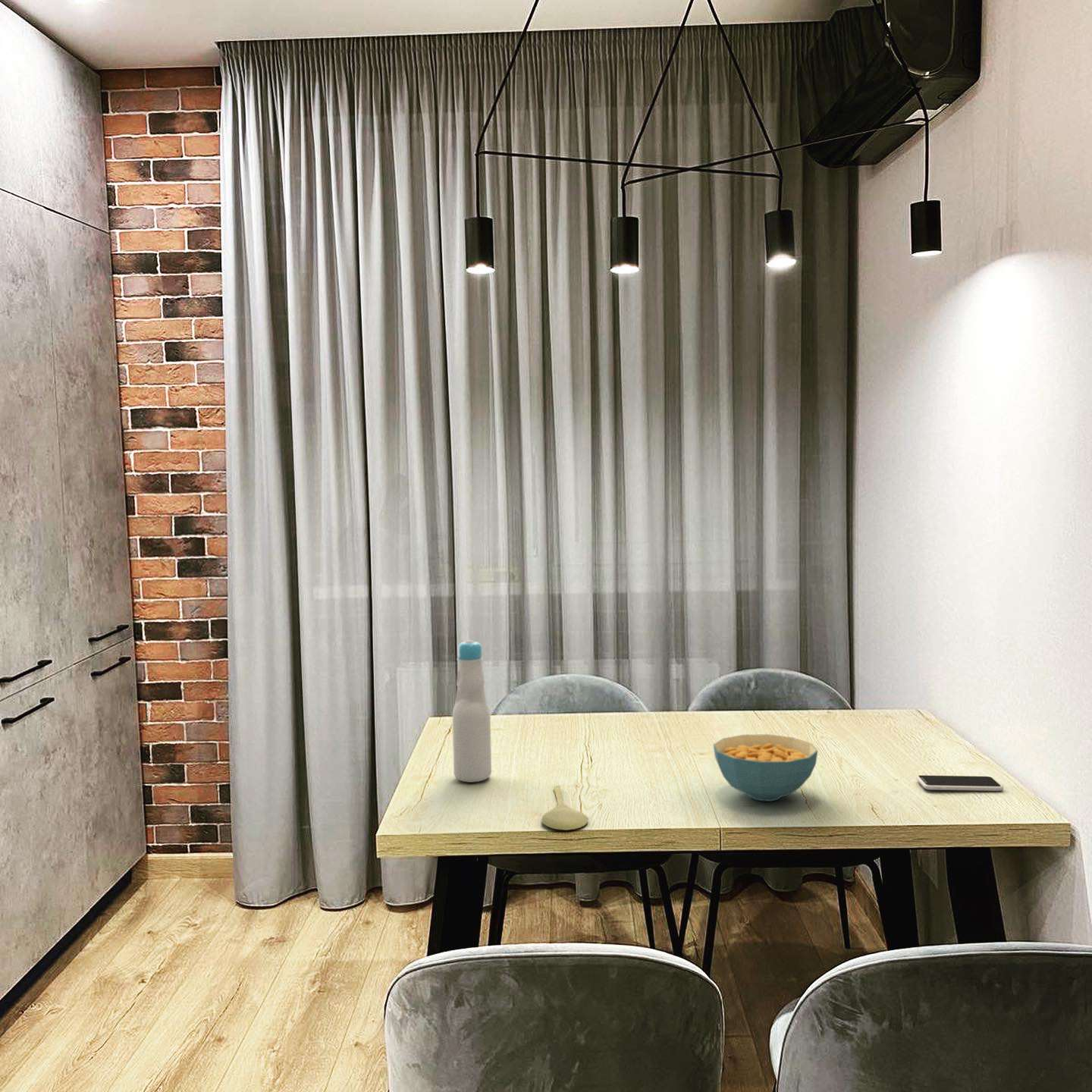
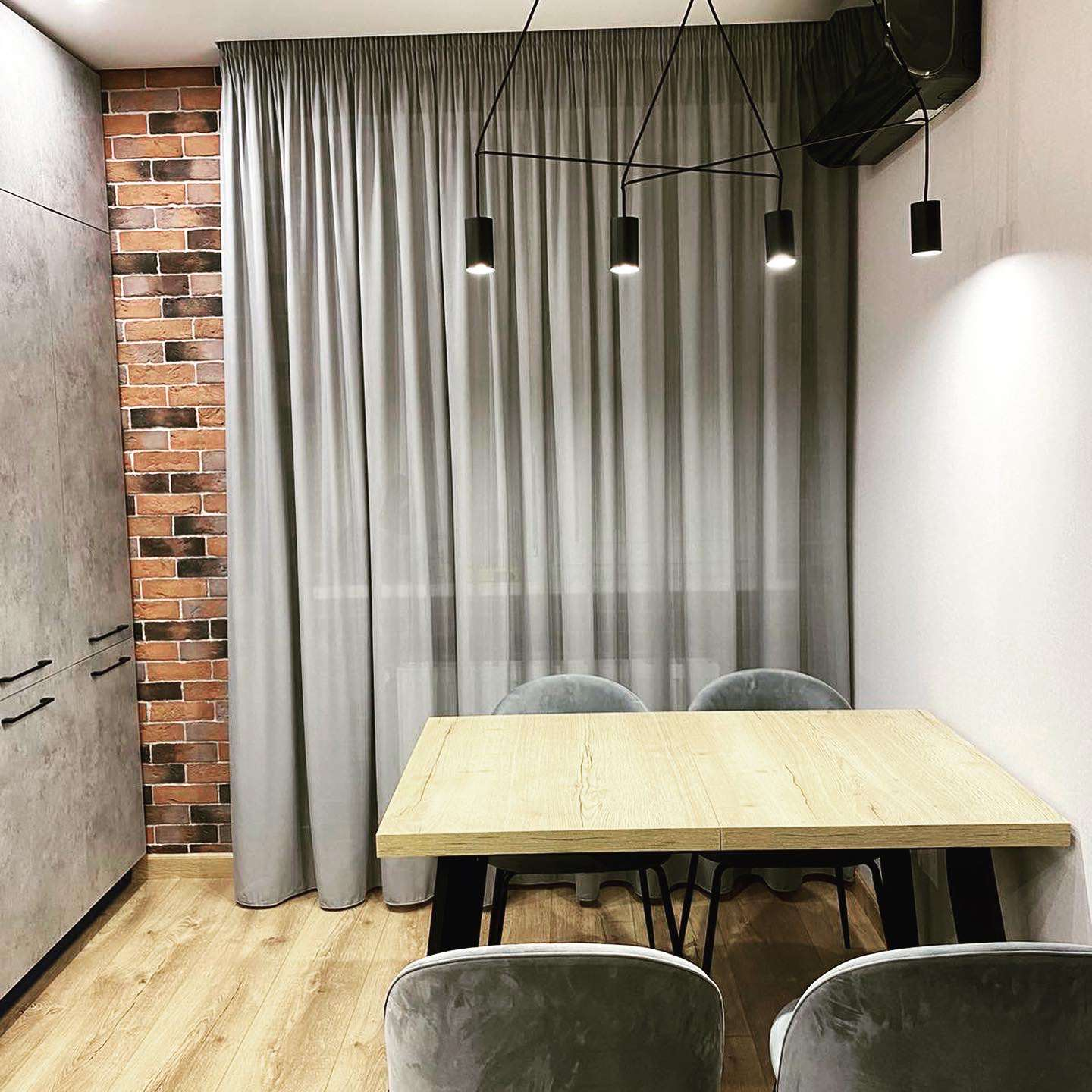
- spoon (561, 805)
- cereal bowl (764, 771)
- smartphone (959, 783)
- bottle (471, 709)
